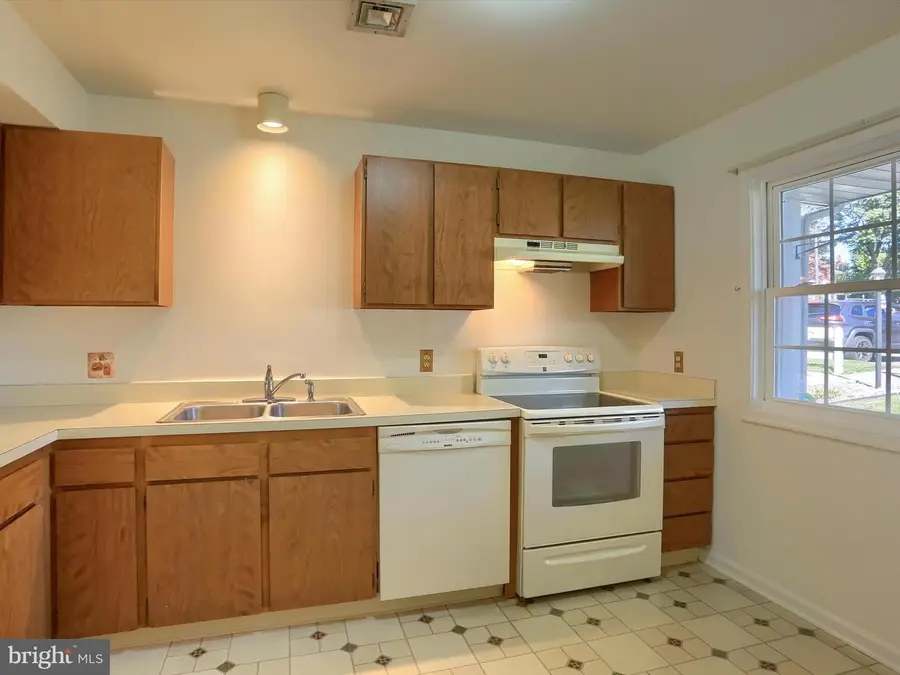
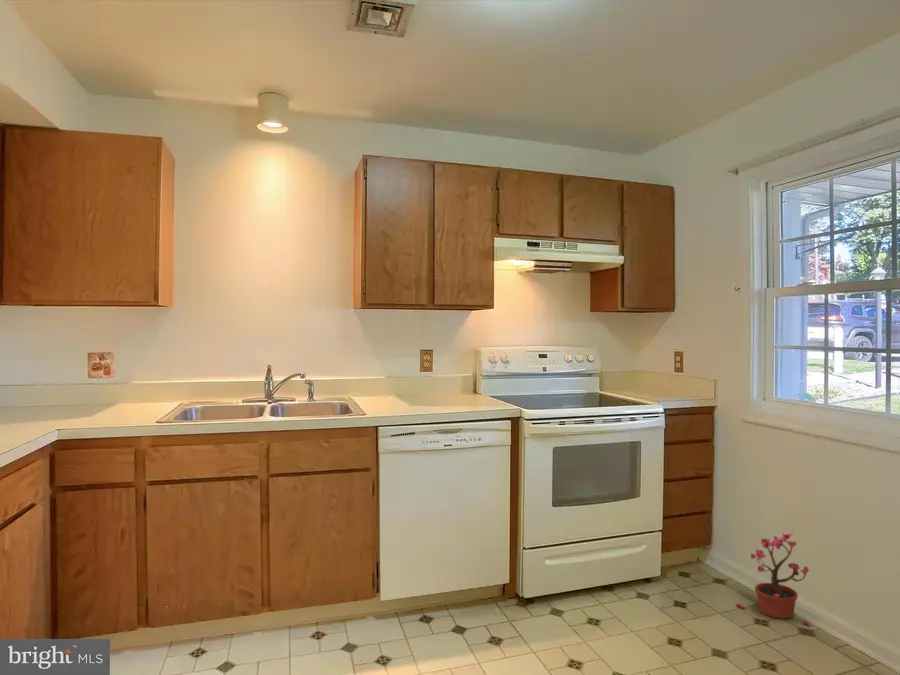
+ potted plant (771, 572)
